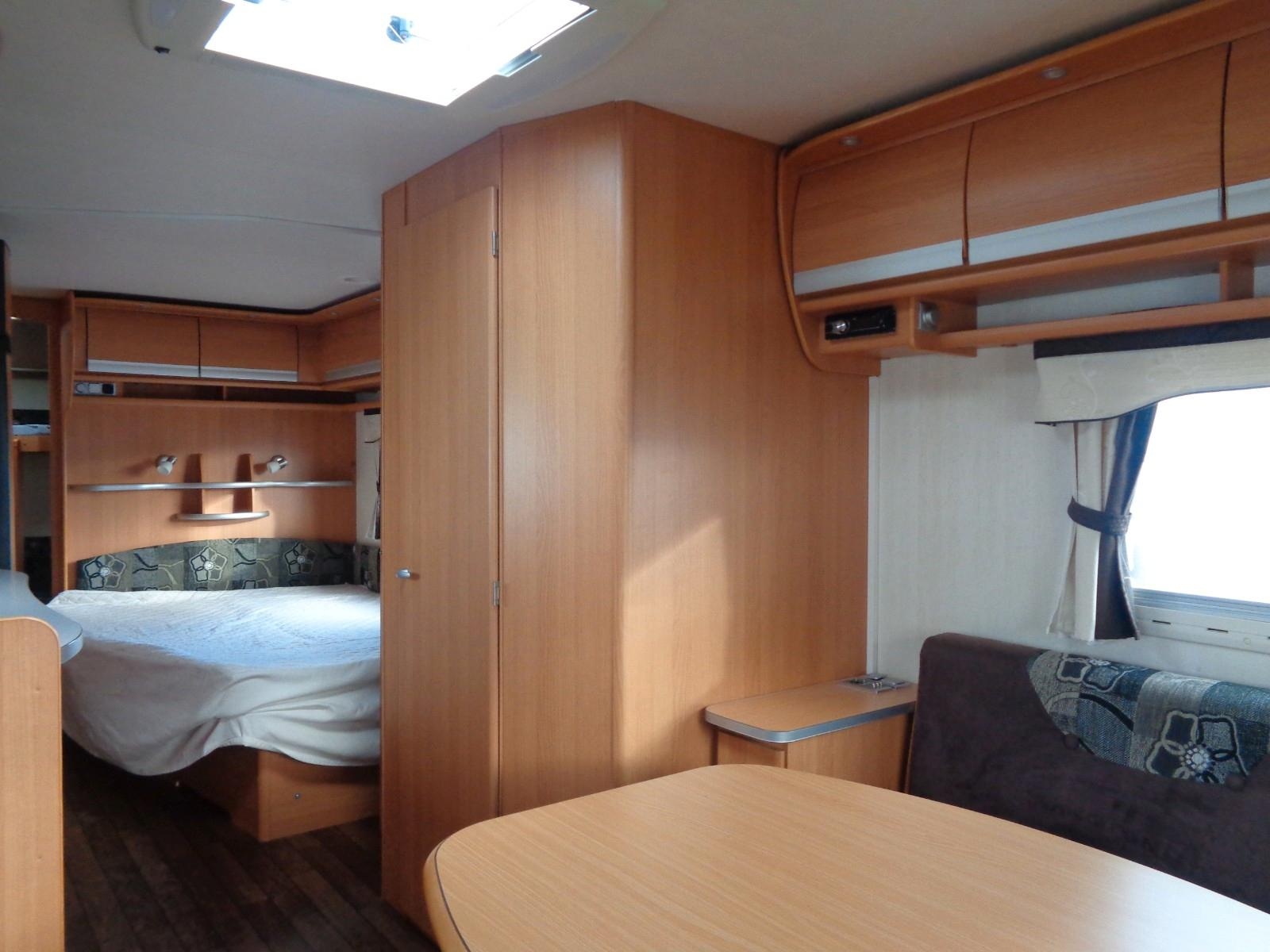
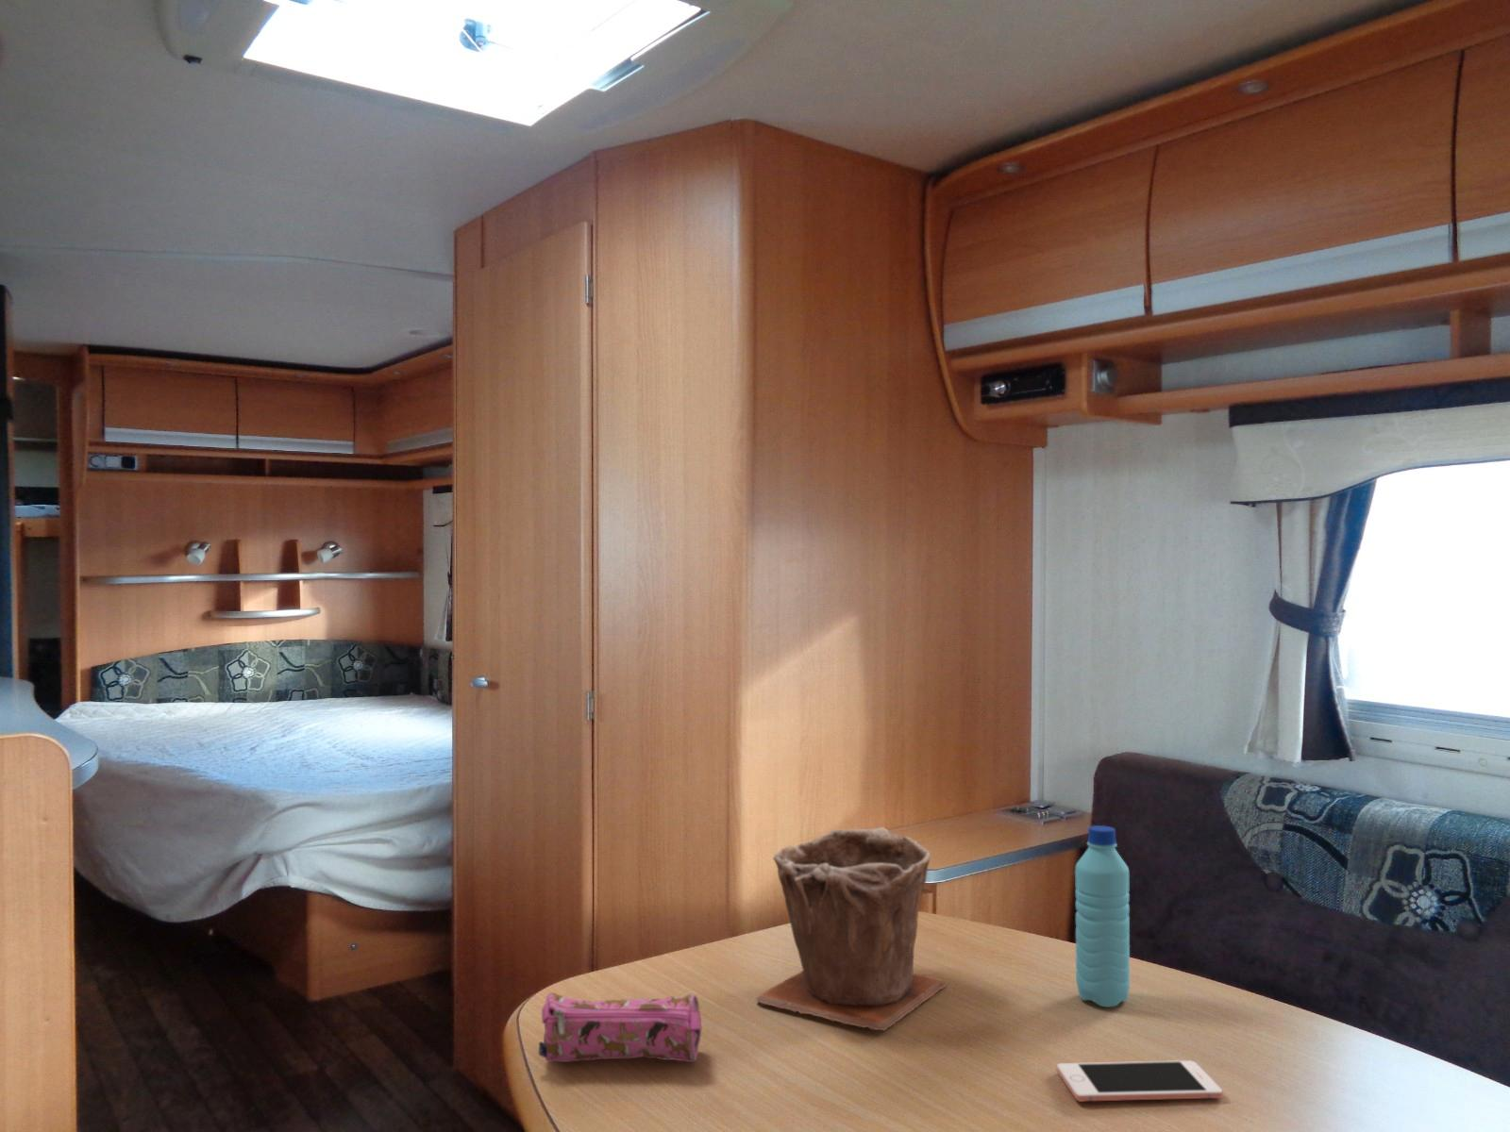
+ water bottle (1101, 913)
+ pencil case (623, 1026)
+ plant pot (851, 918)
+ cell phone (1137, 1080)
